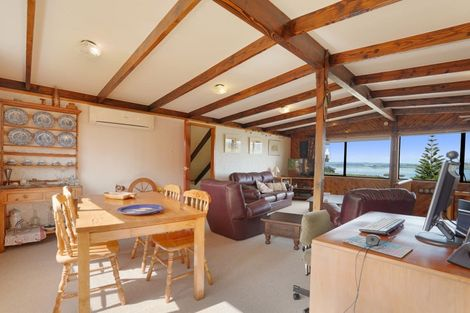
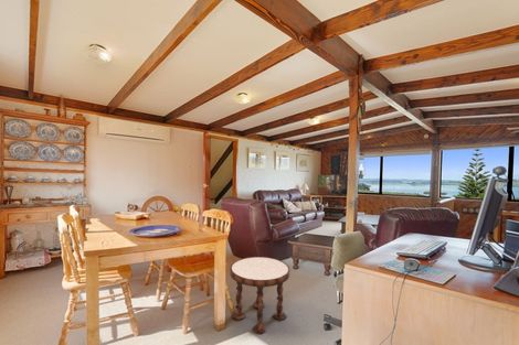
+ side table (258, 291)
